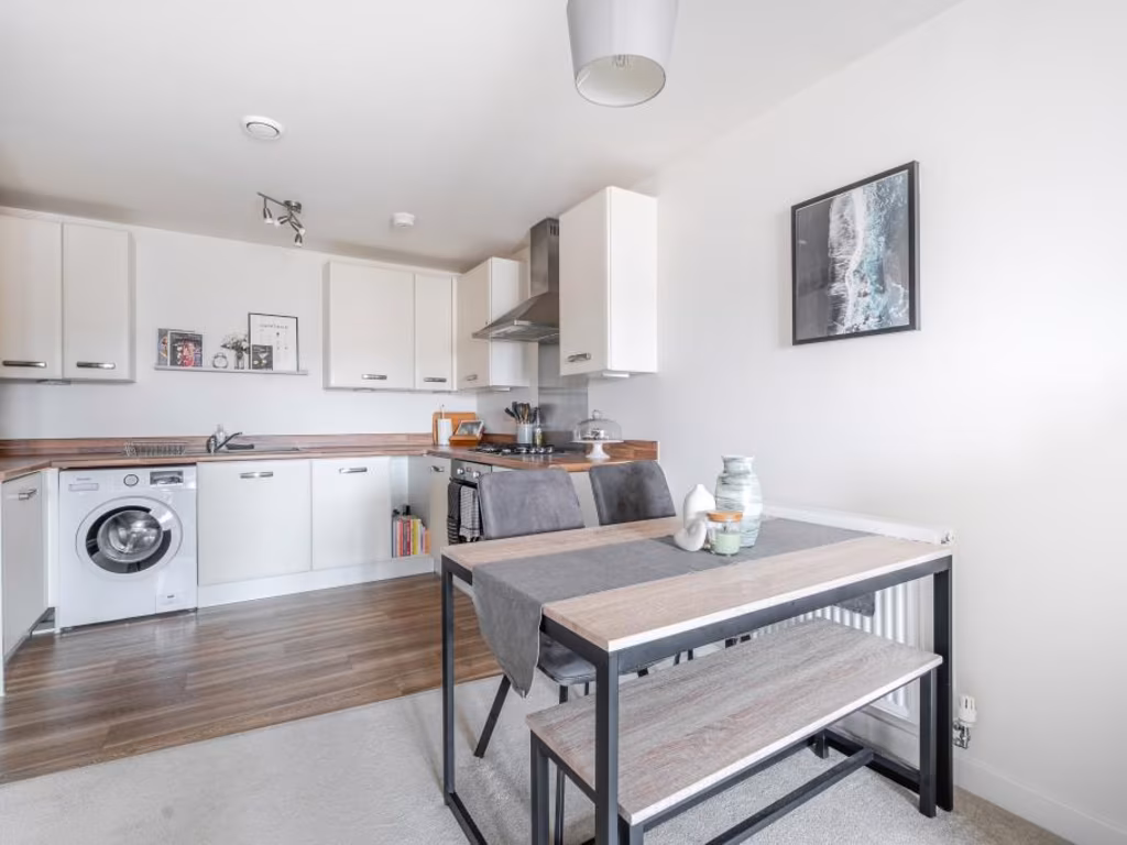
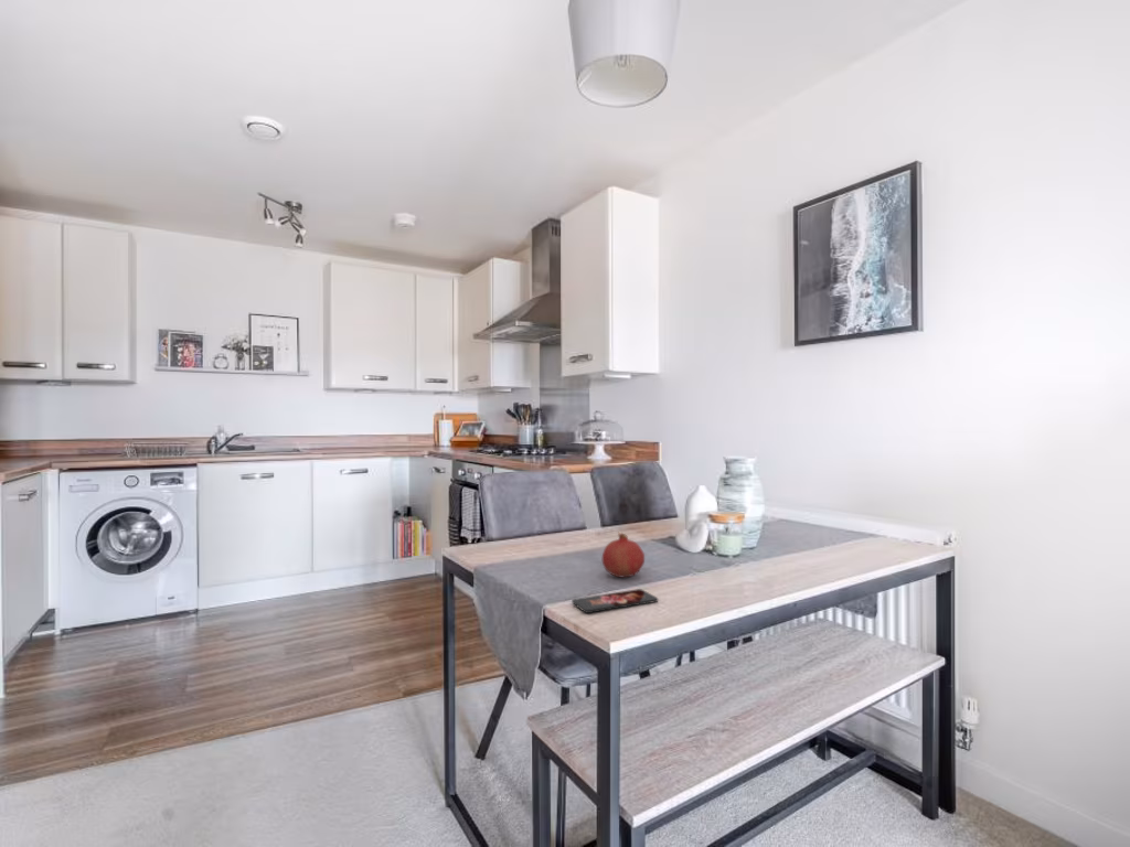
+ smartphone (615, 600)
+ fruit (622, 554)
